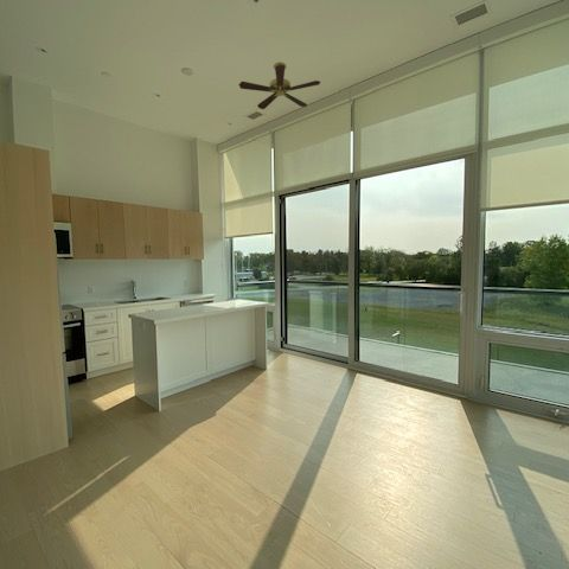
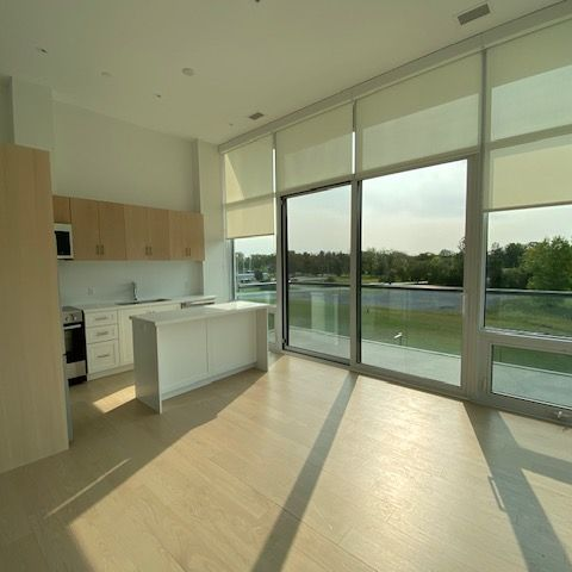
- ceiling fan (279, 78)
